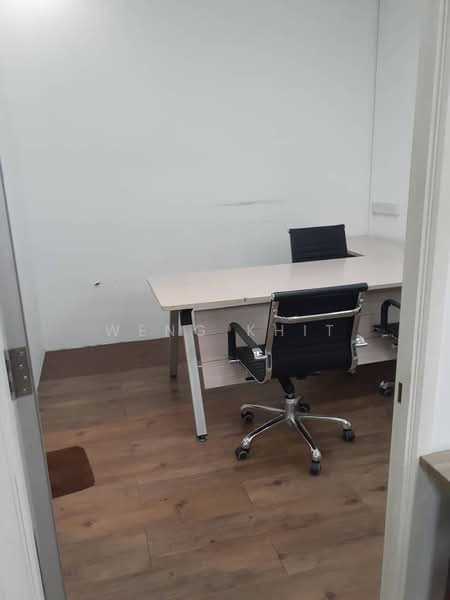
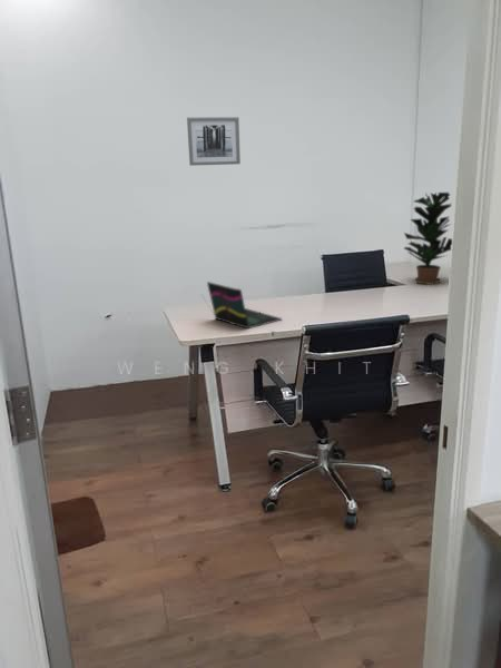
+ wall art (214, 140)
+ potted plant (429, 238)
+ laptop (239, 299)
